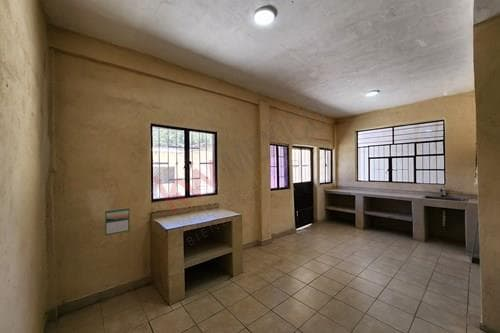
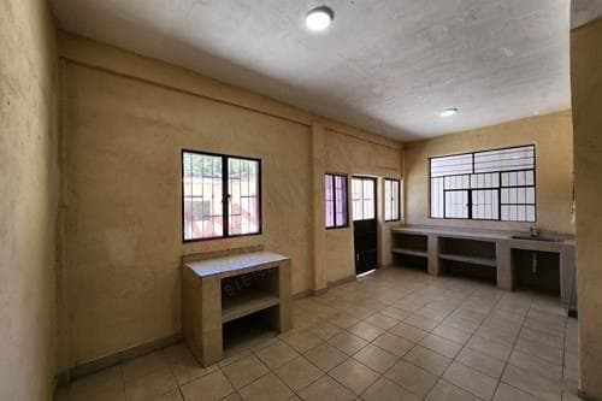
- calendar (117, 220)
